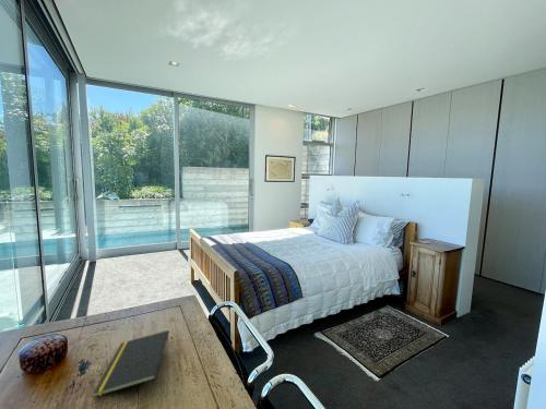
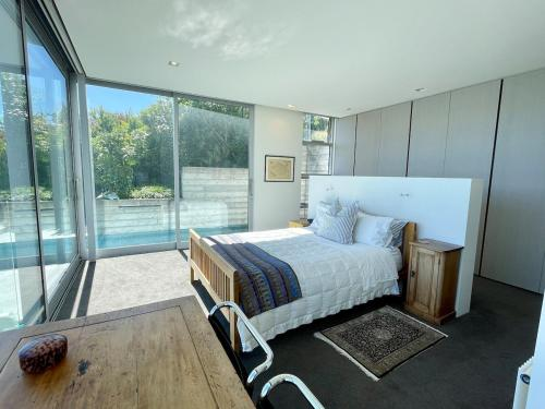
- notepad (136, 359)
